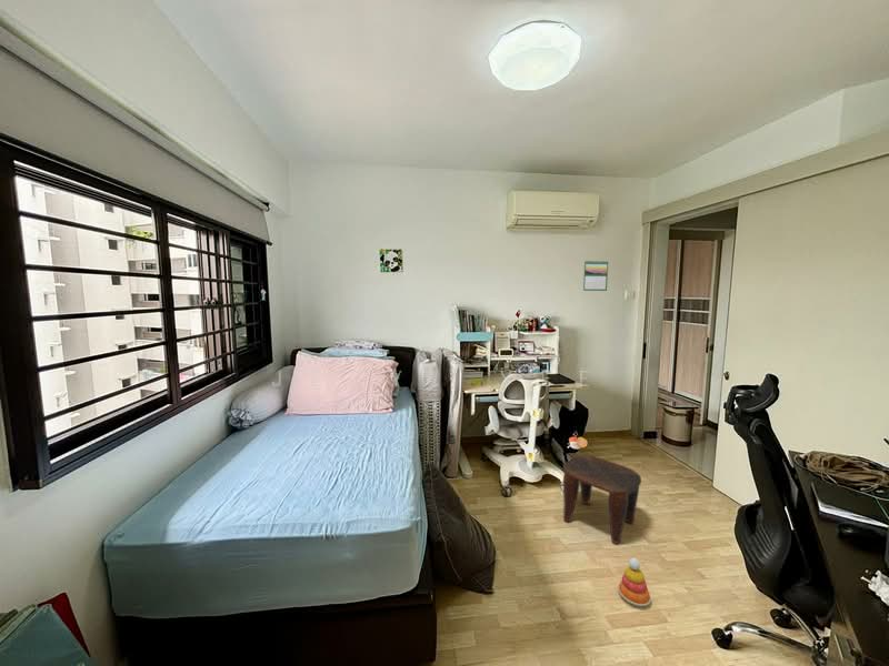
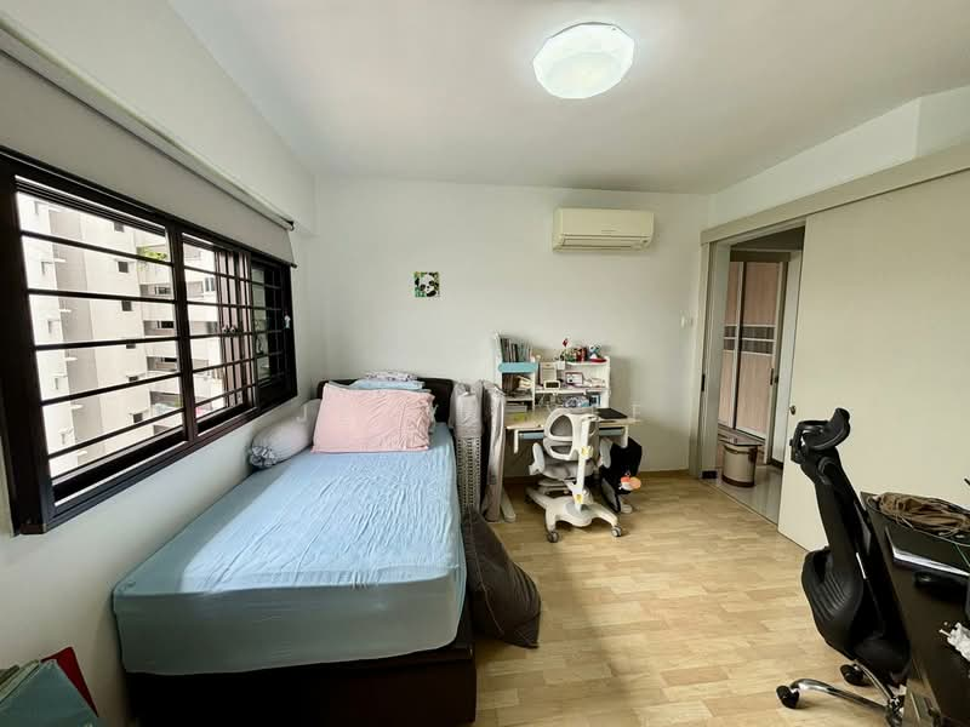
- stool (602, 490)
- calendar (596, 275)
- stacking toy (635, 577)
